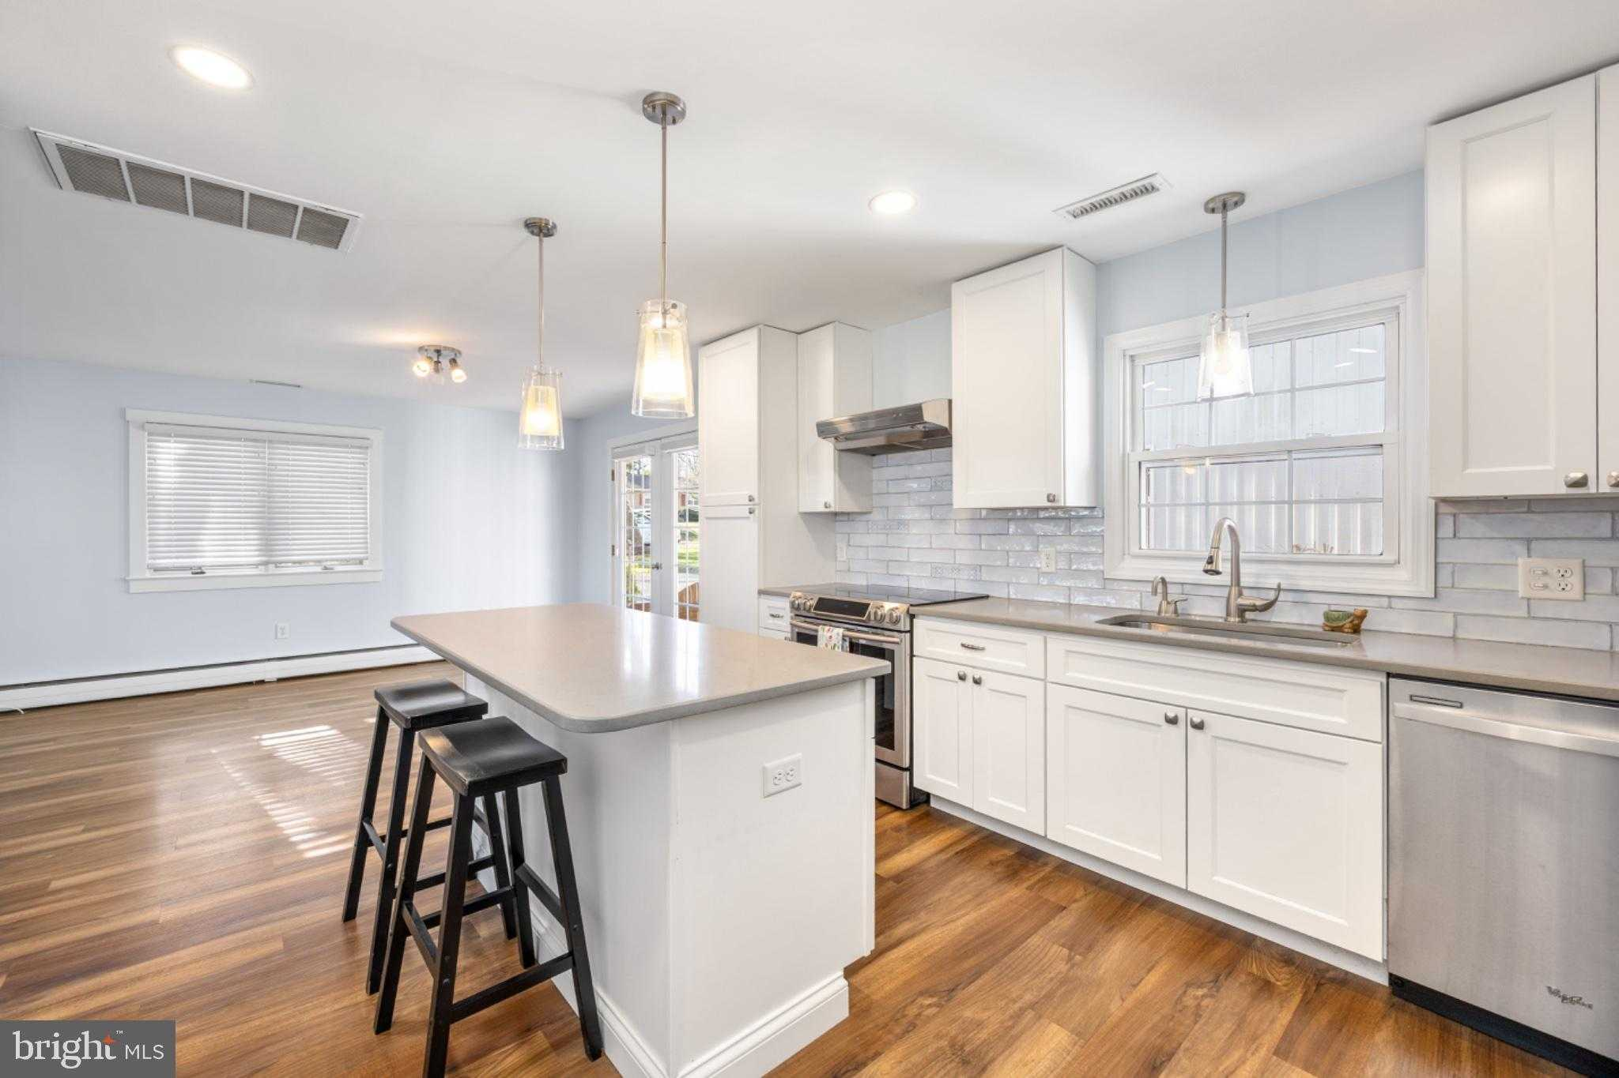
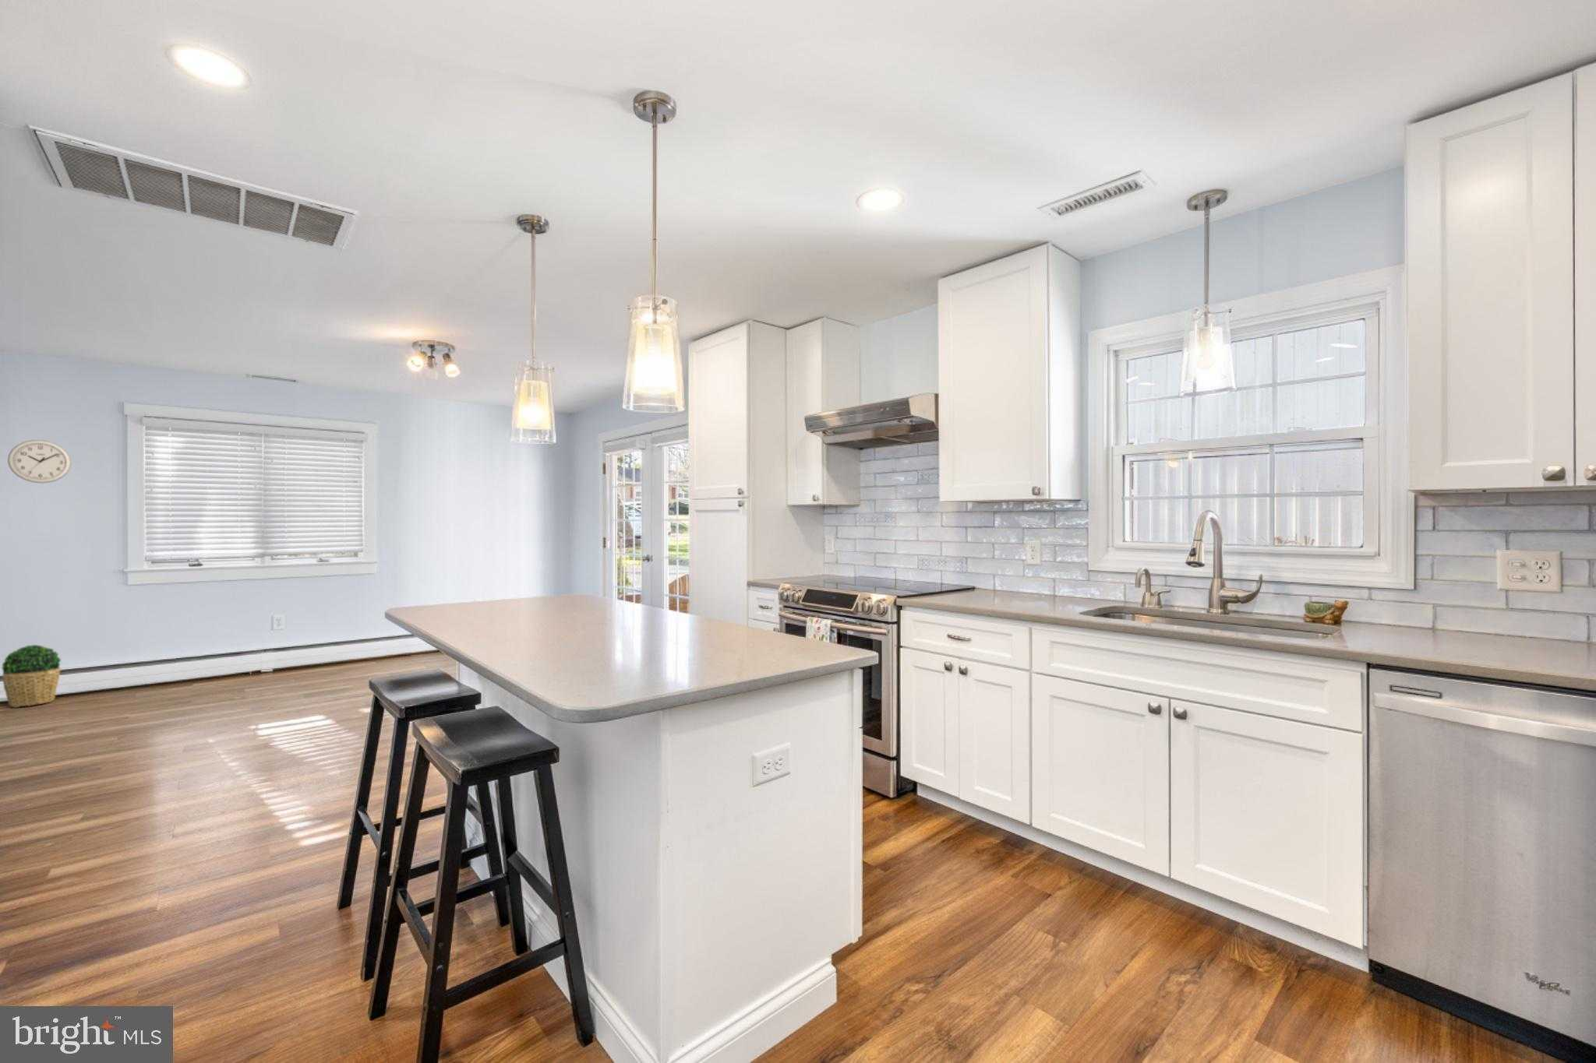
+ wall clock (39, 462)
+ potted plant (31, 674)
